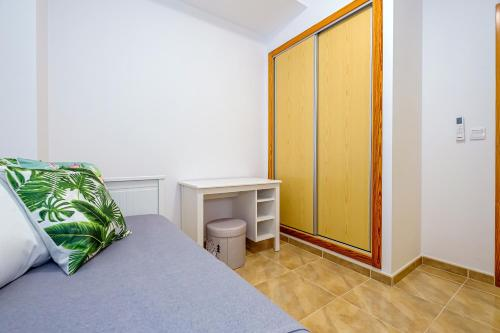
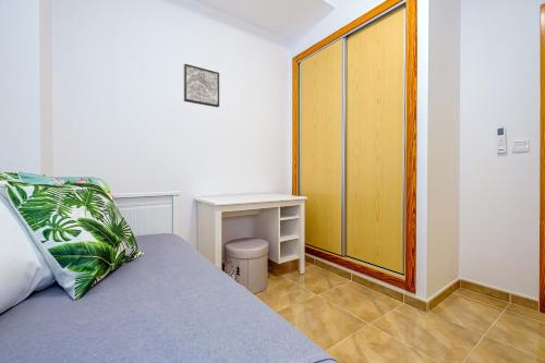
+ wall art (202, 86)
